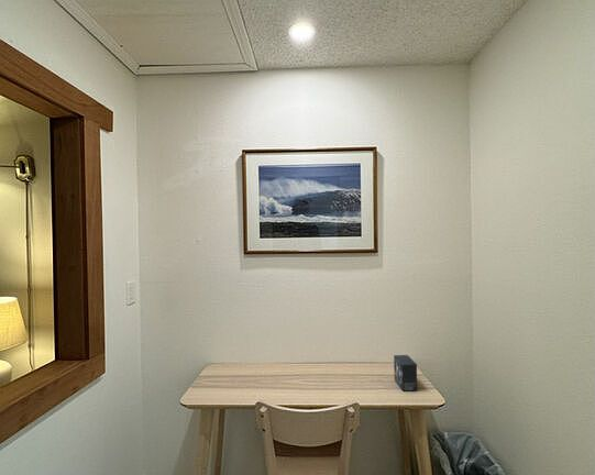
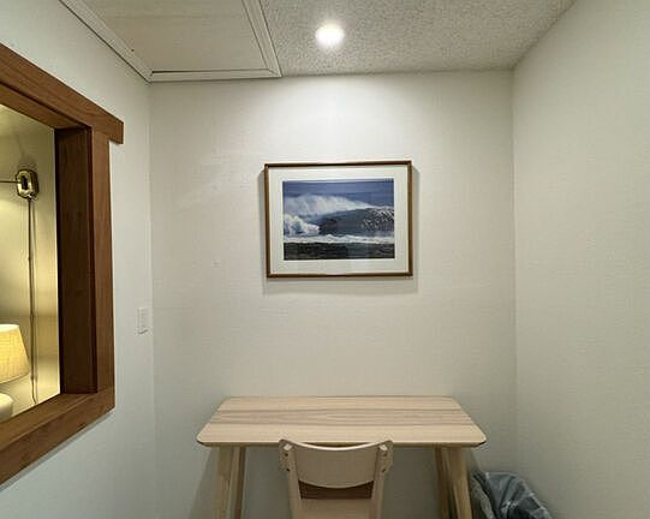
- small box (405, 372)
